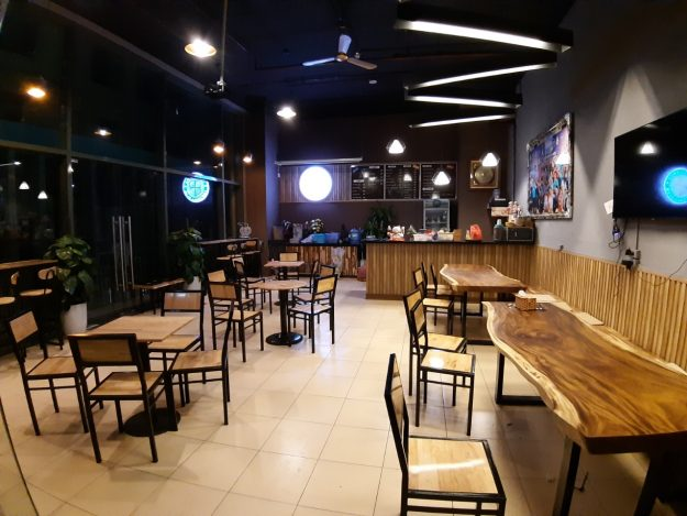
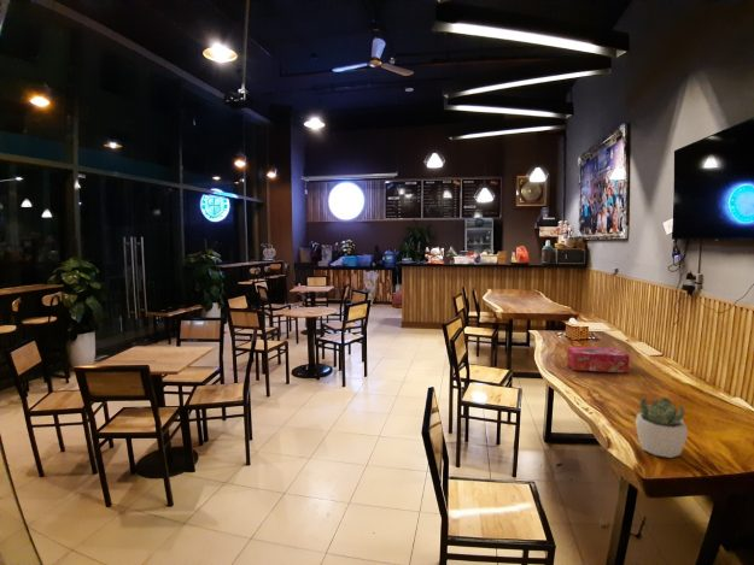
+ succulent plant (660, 425)
+ tissue box (596, 359)
